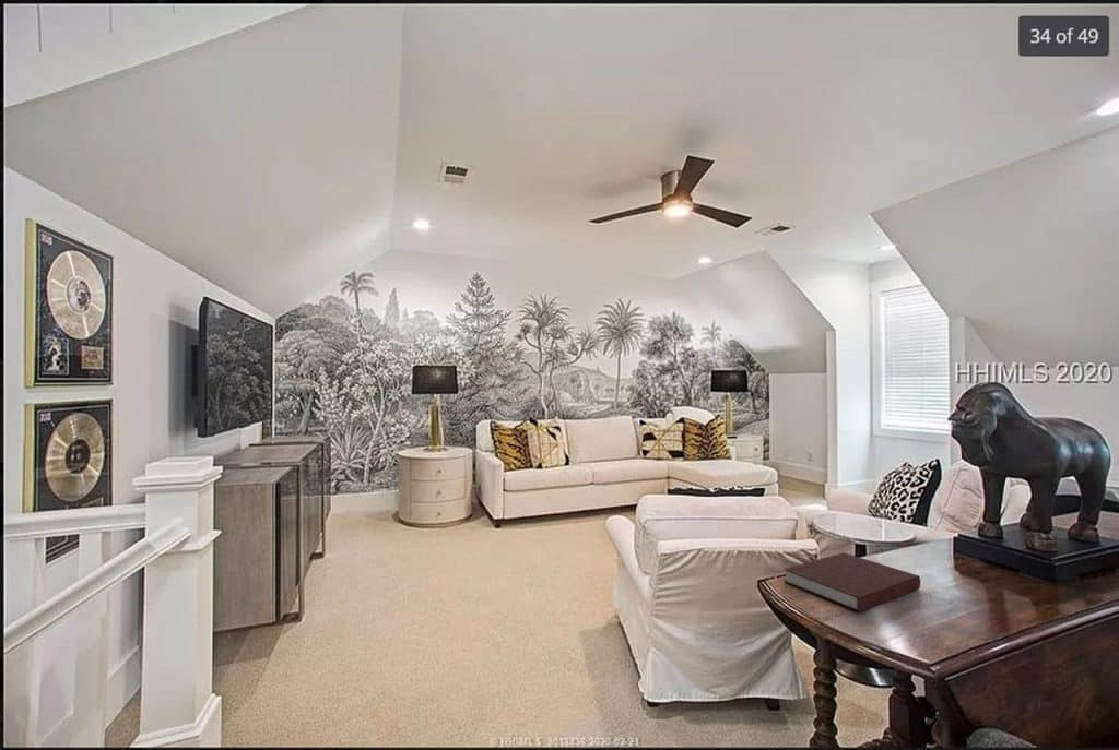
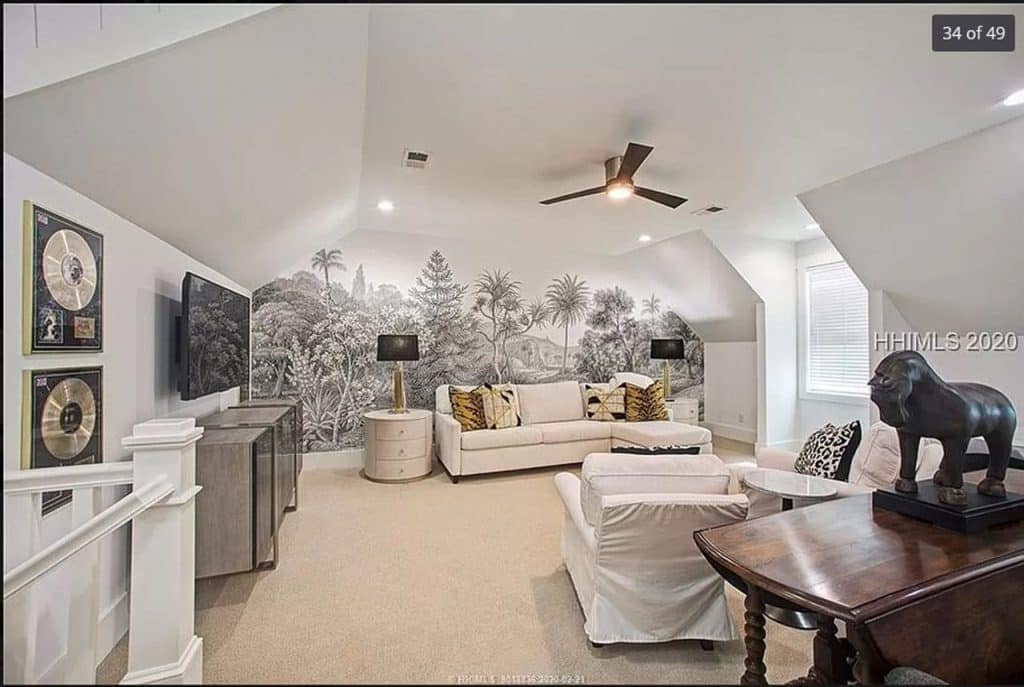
- notebook (850, 579)
